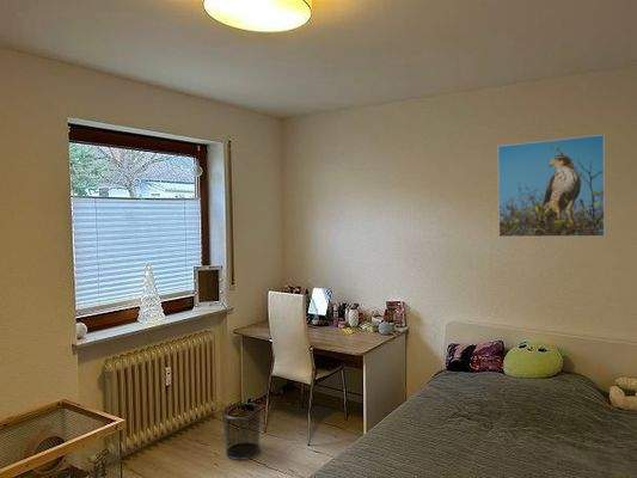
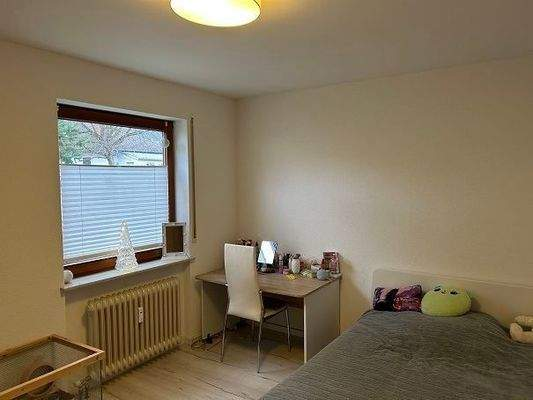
- waste bin (243, 430)
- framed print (549, 189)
